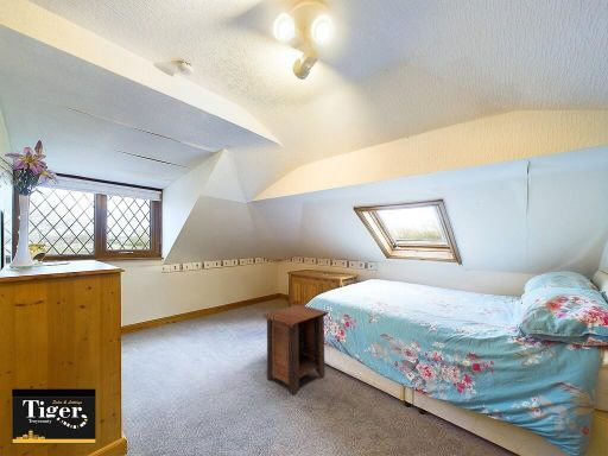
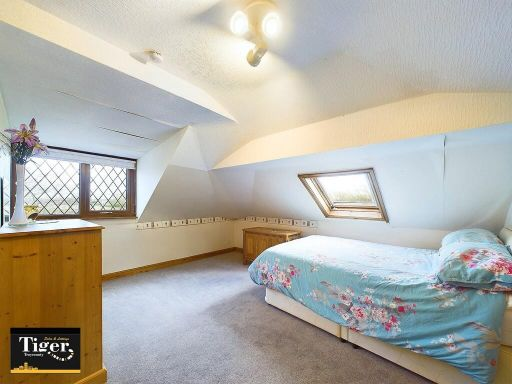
- nightstand (296, 344)
